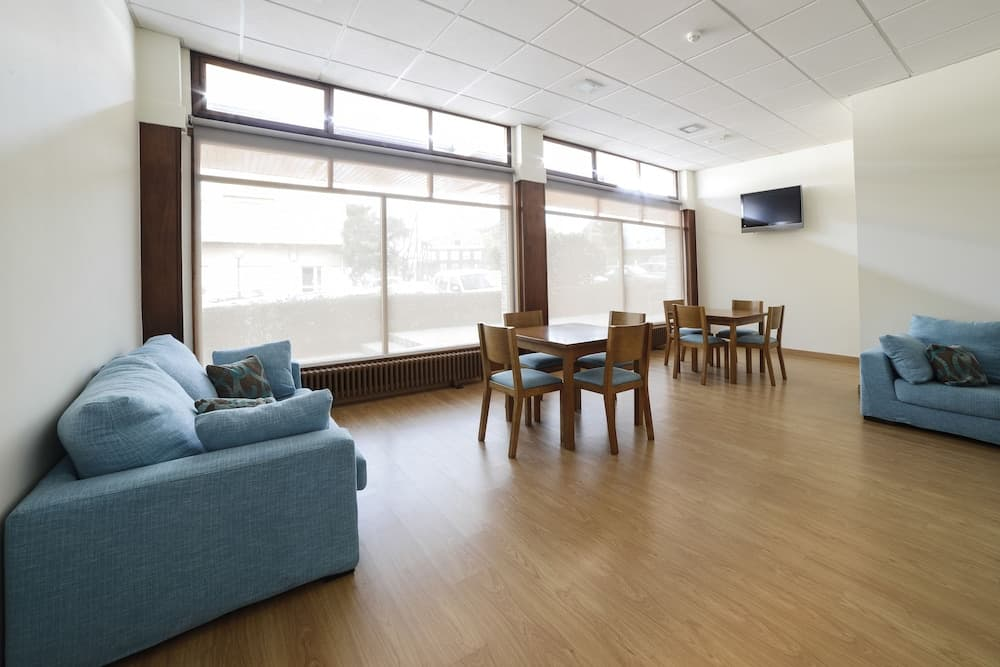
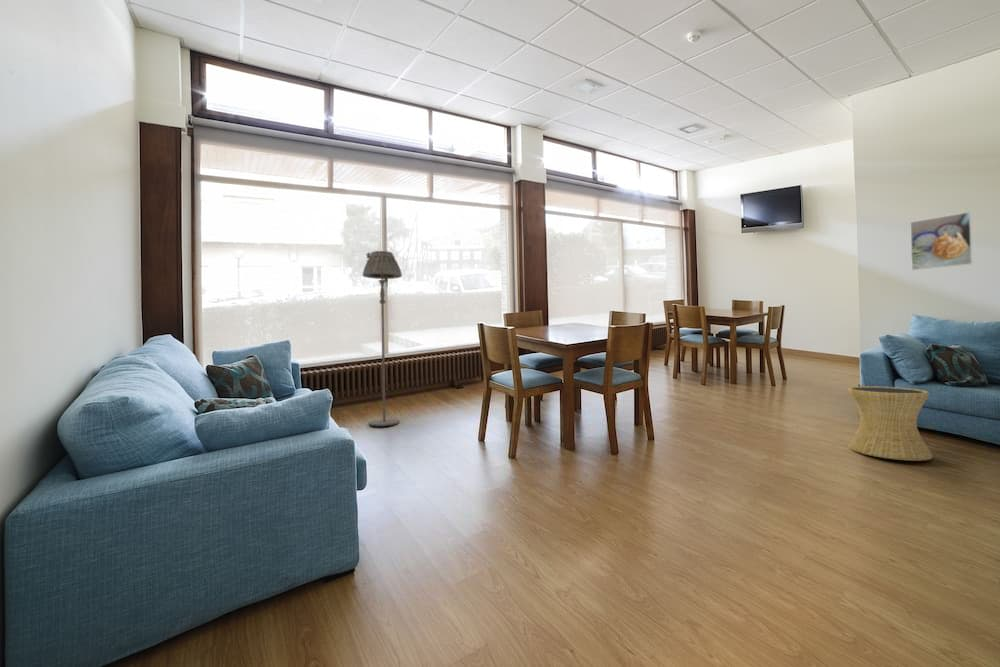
+ floor lamp (383, 337)
+ side table (887, 421)
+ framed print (940, 242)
